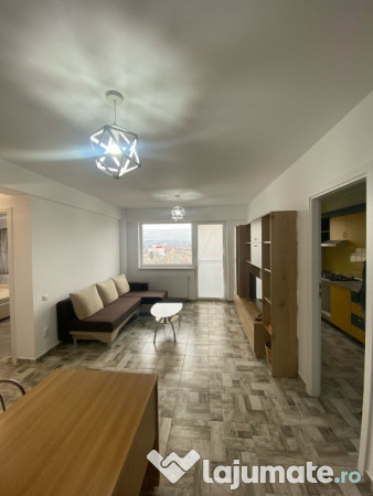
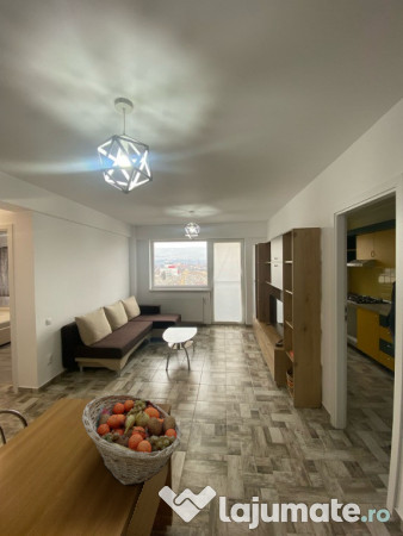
+ fruit basket (132, 429)
